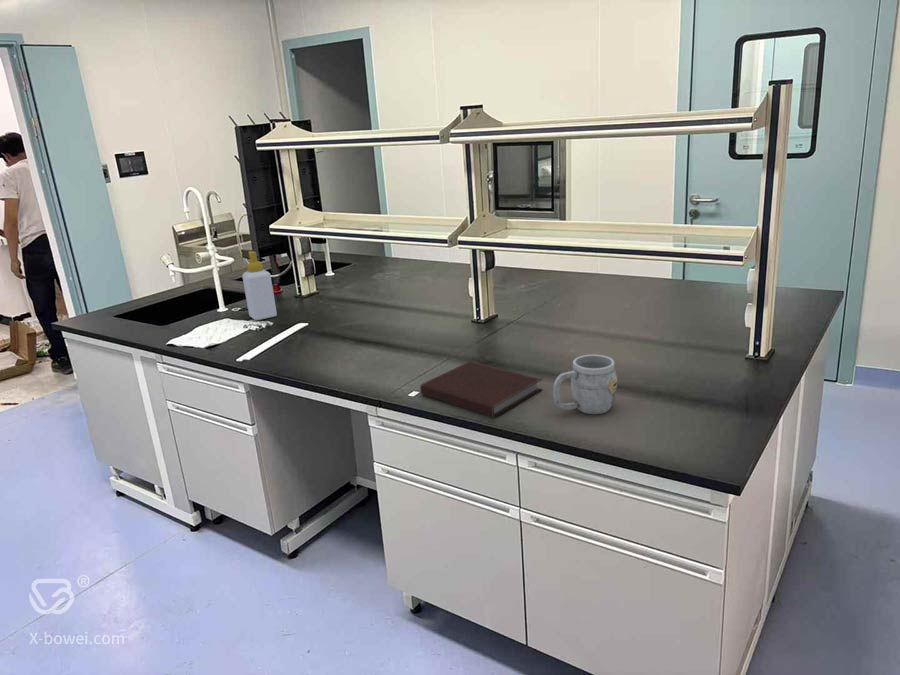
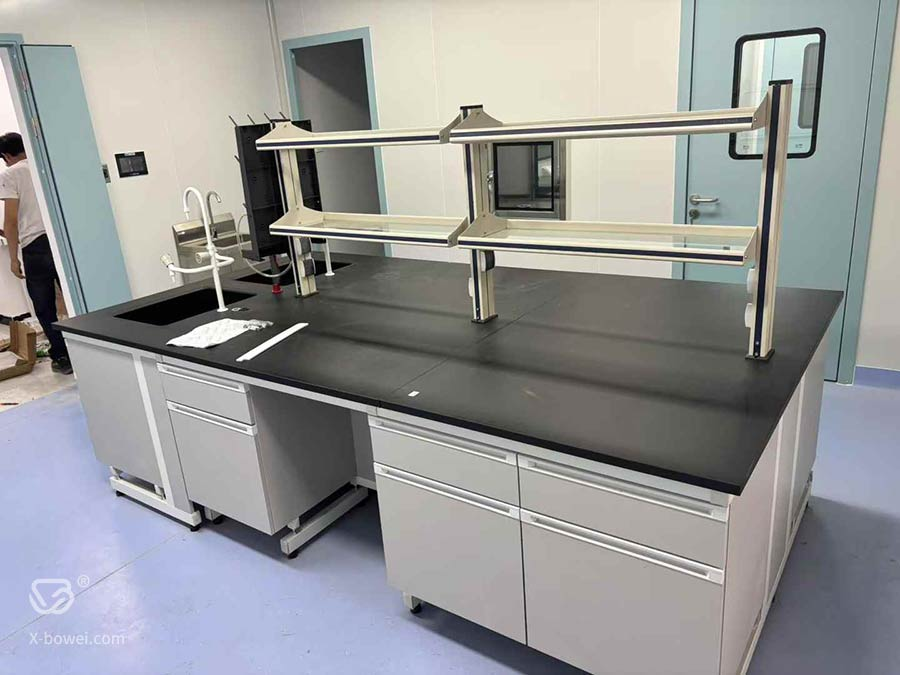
- soap bottle (258, 285)
- mug (584, 386)
- notebook (481, 387)
